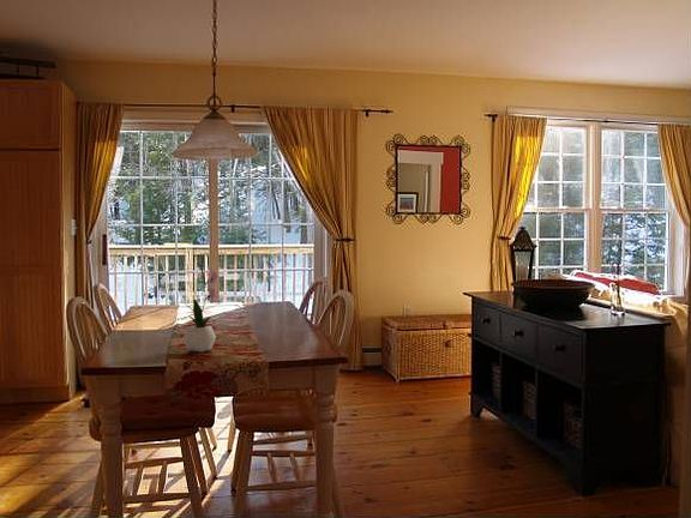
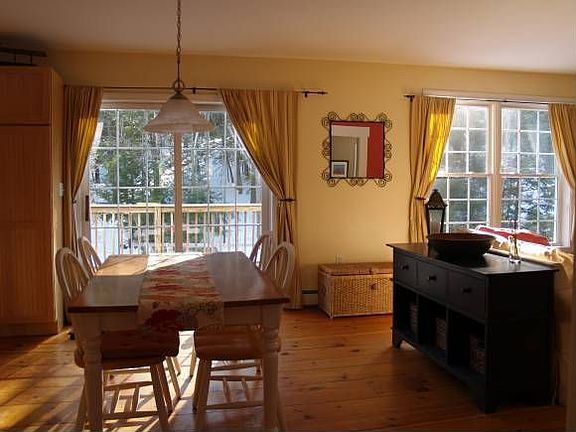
- flower arrangement (198, 305)
